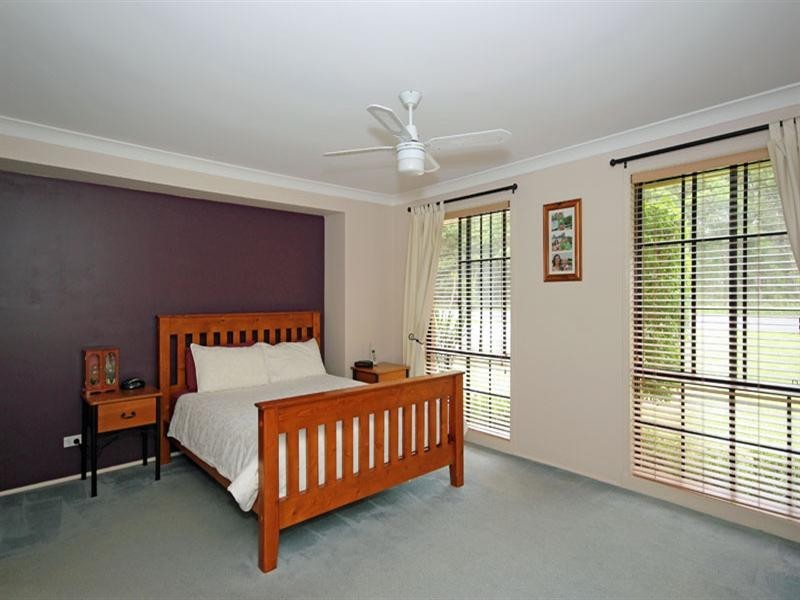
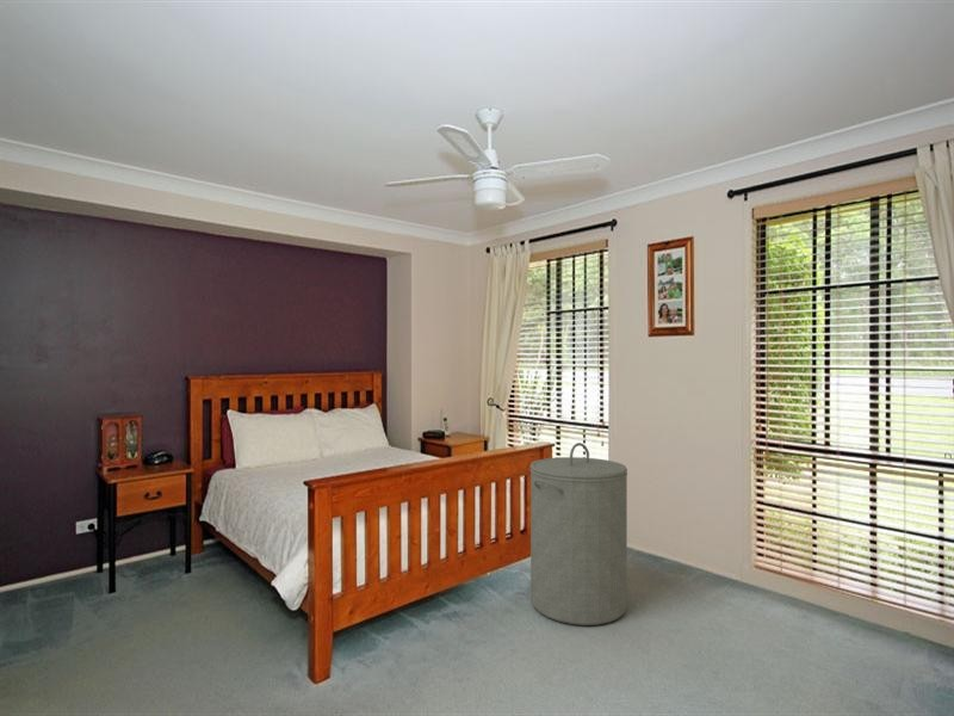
+ laundry hamper (577, 523)
